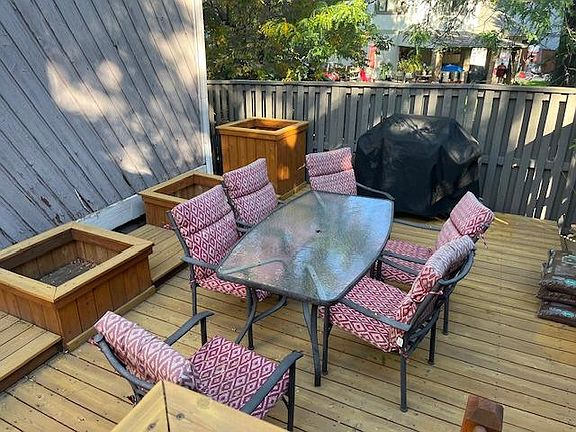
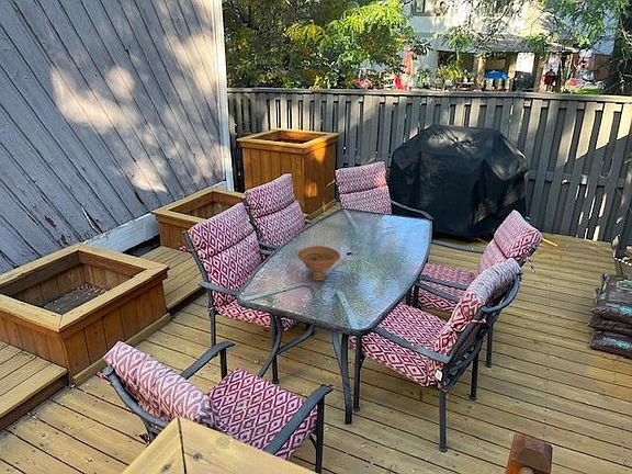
+ bowl (318, 266)
